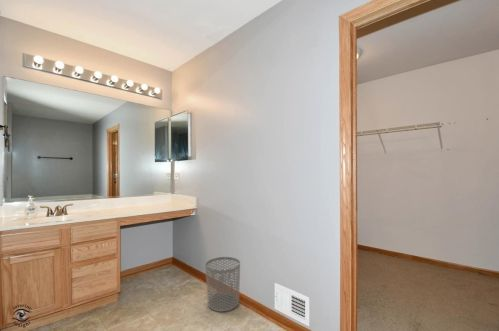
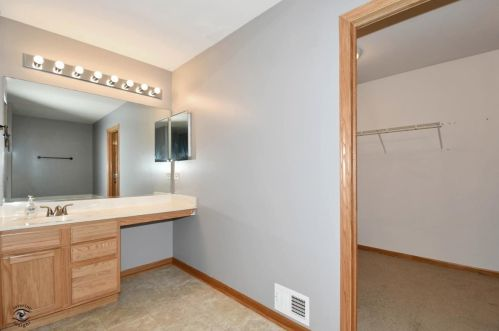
- waste bin (222, 283)
